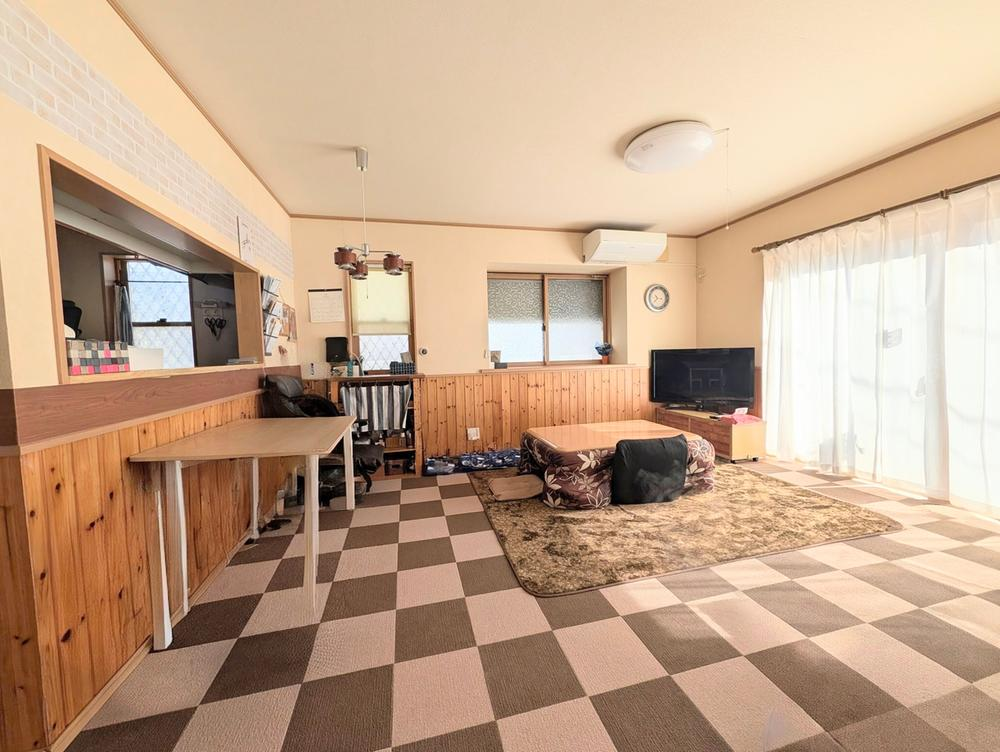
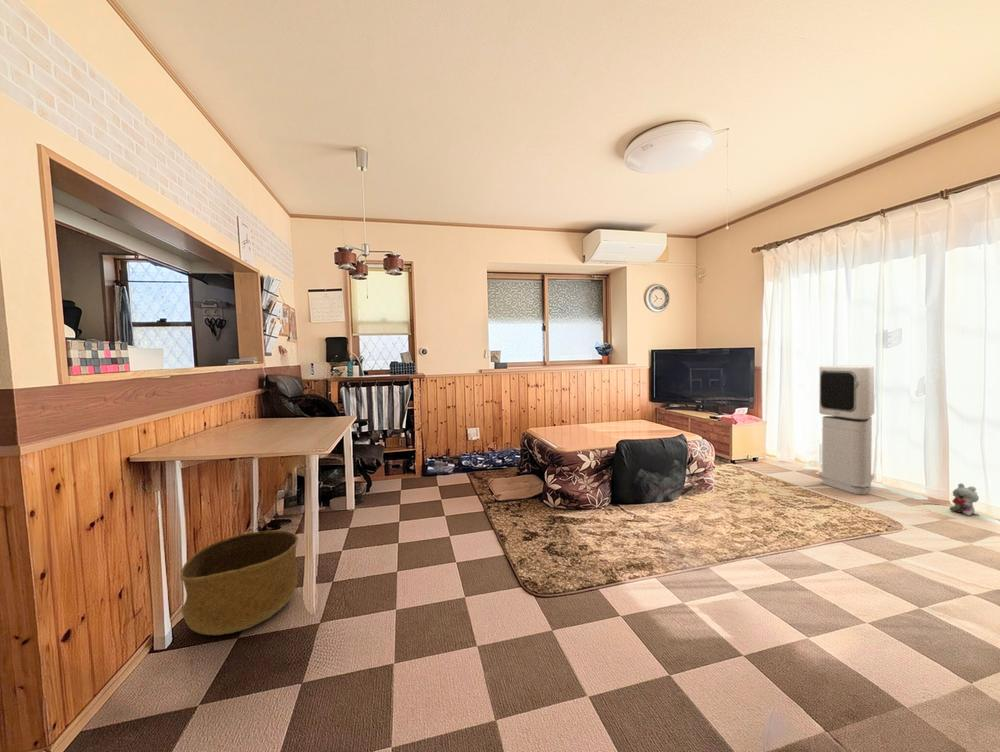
+ plush toy (964, 498)
+ basket (244, 578)
+ air purifier (854, 426)
